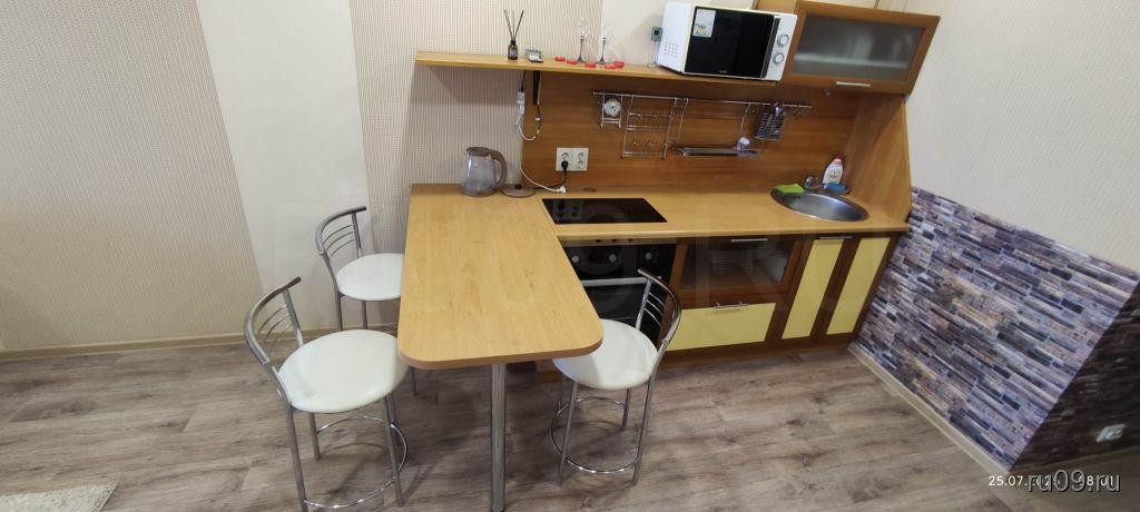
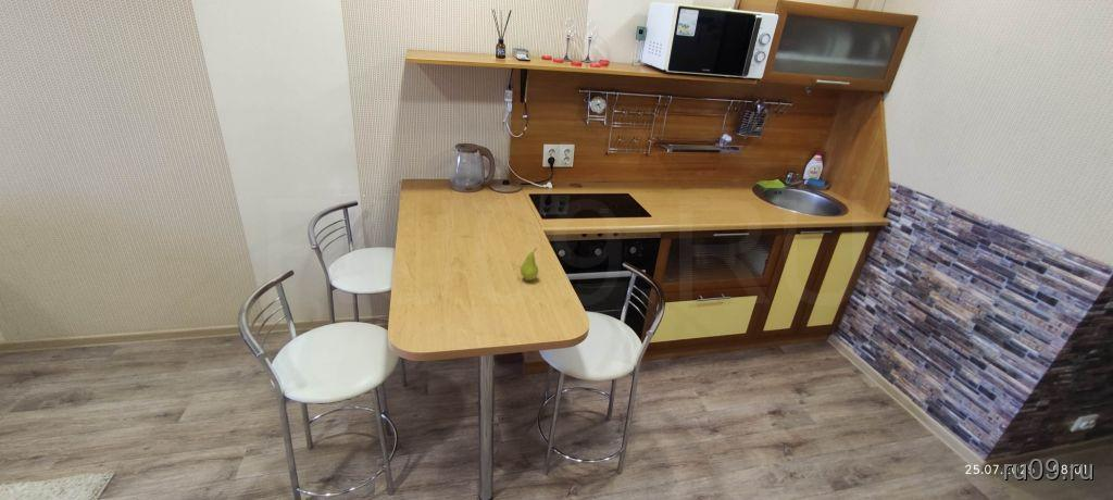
+ fruit (529, 263)
